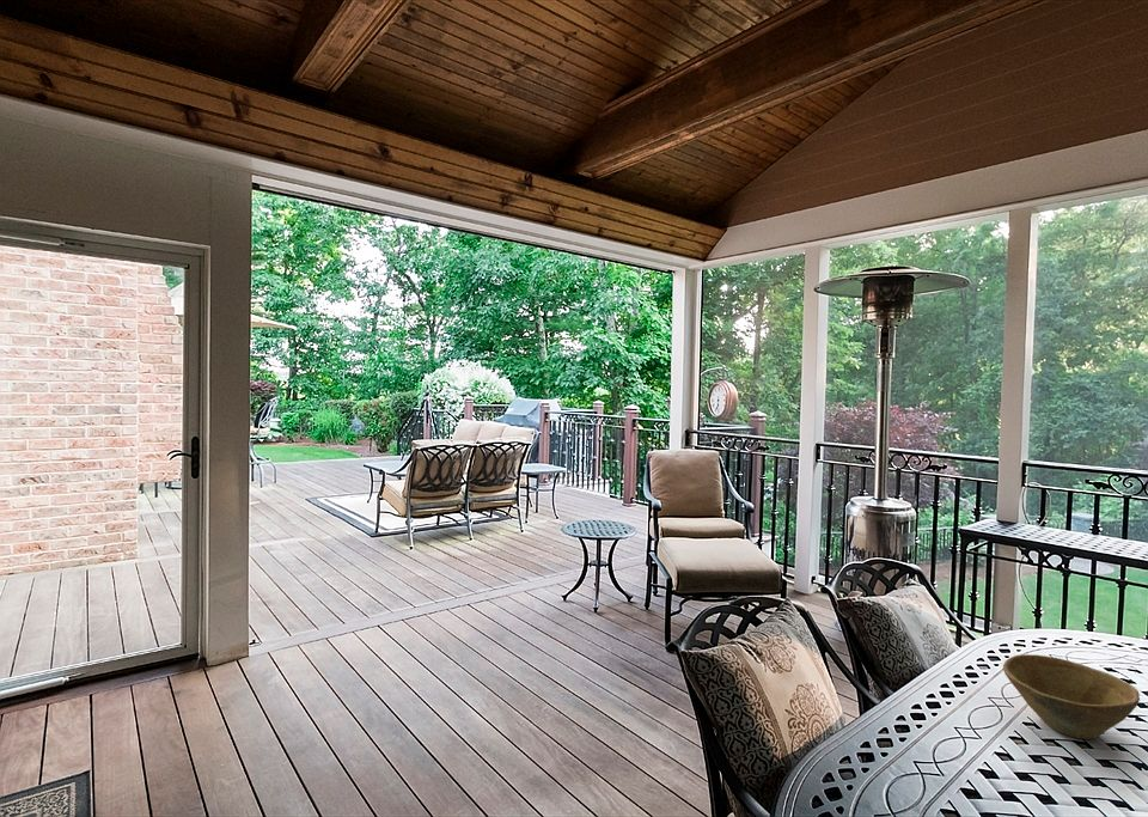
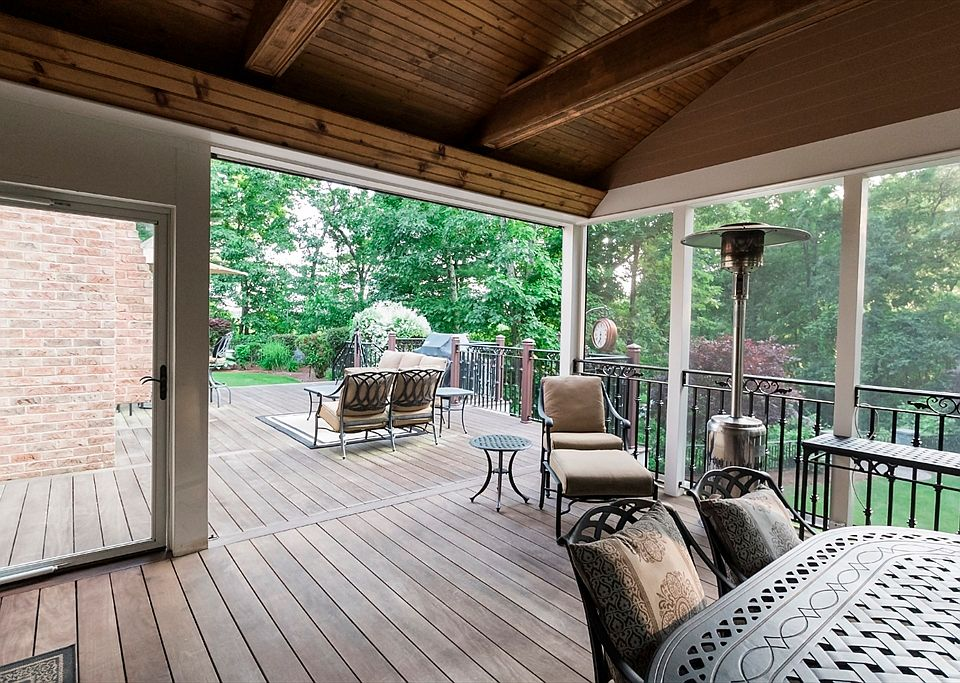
- bowl (1067, 701)
